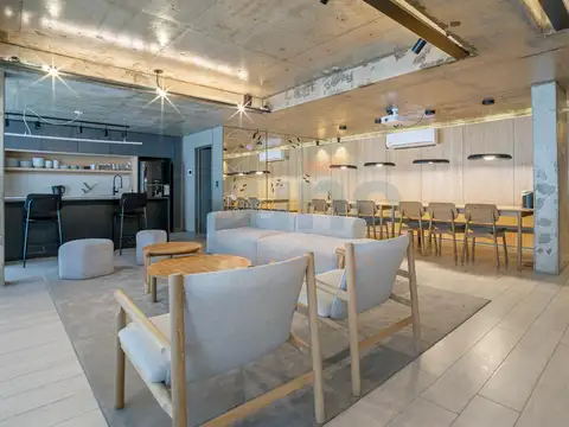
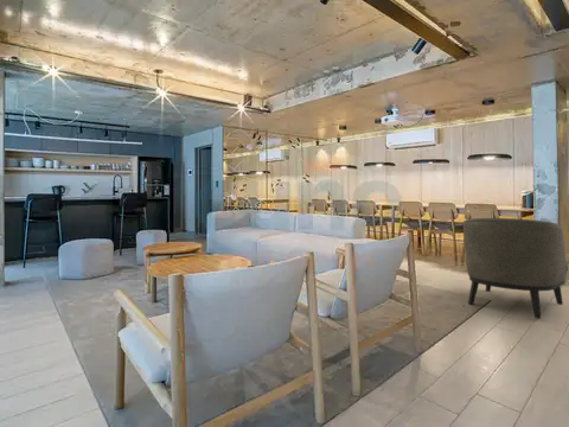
+ armchair (511, 261)
